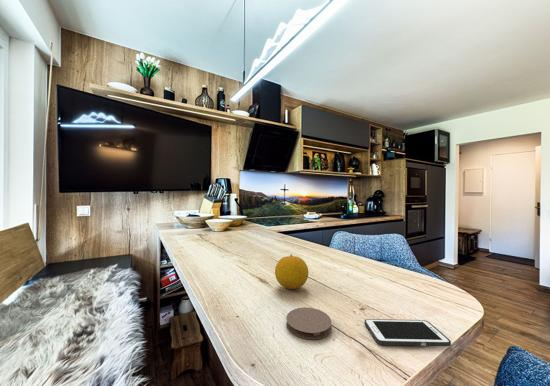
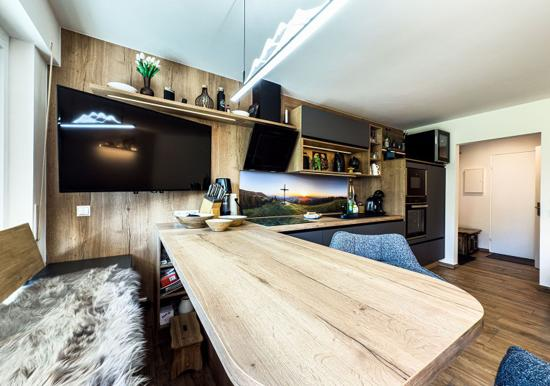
- coaster (308, 321)
- fruit (291, 271)
- cell phone (404, 331)
